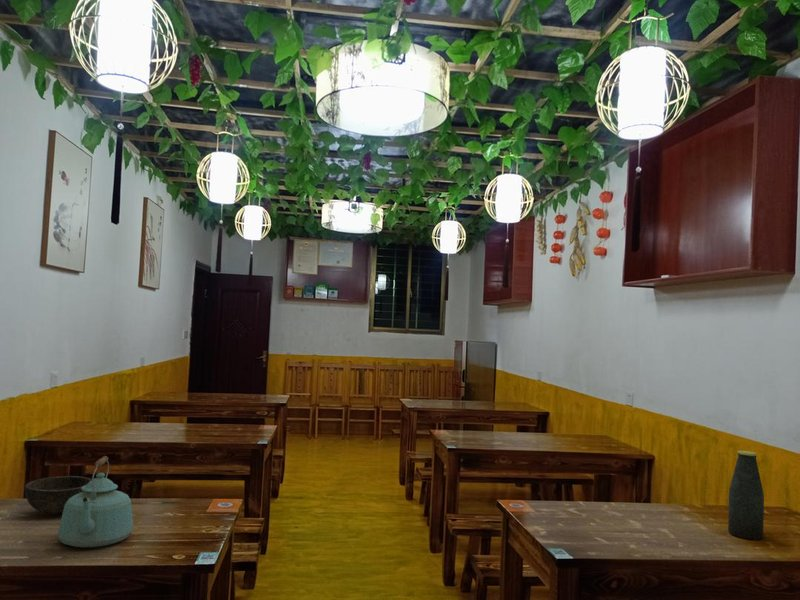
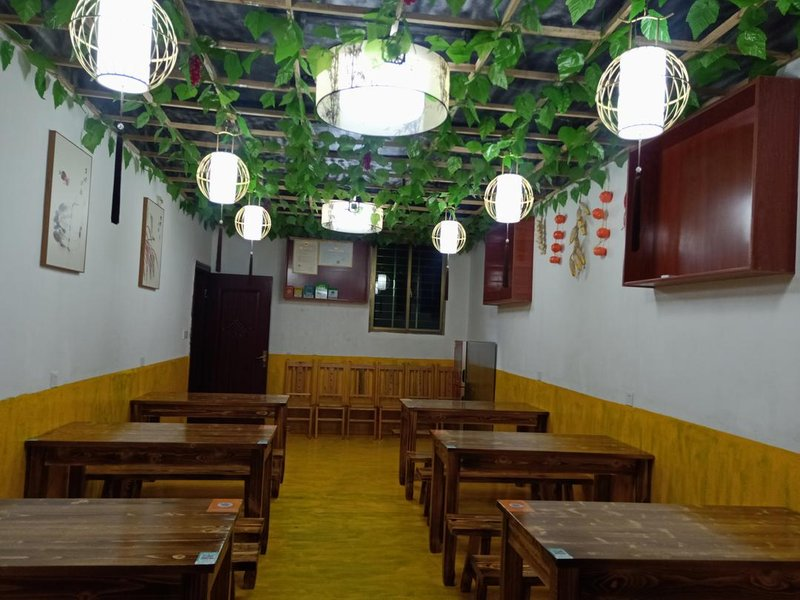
- kettle (96, 500)
- bowl (59, 497)
- bottle (746, 493)
